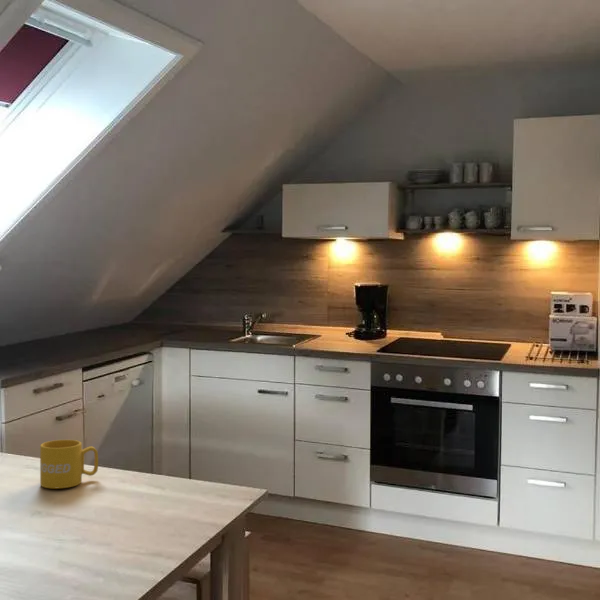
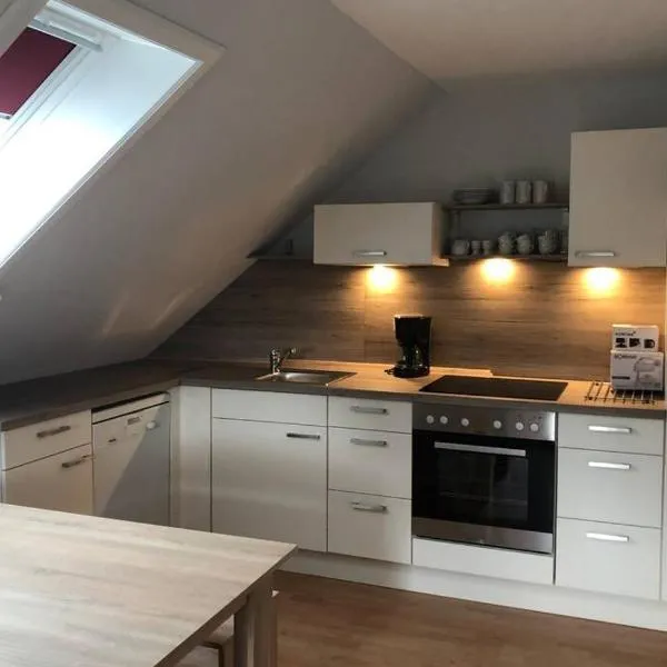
- mug (69, 462)
